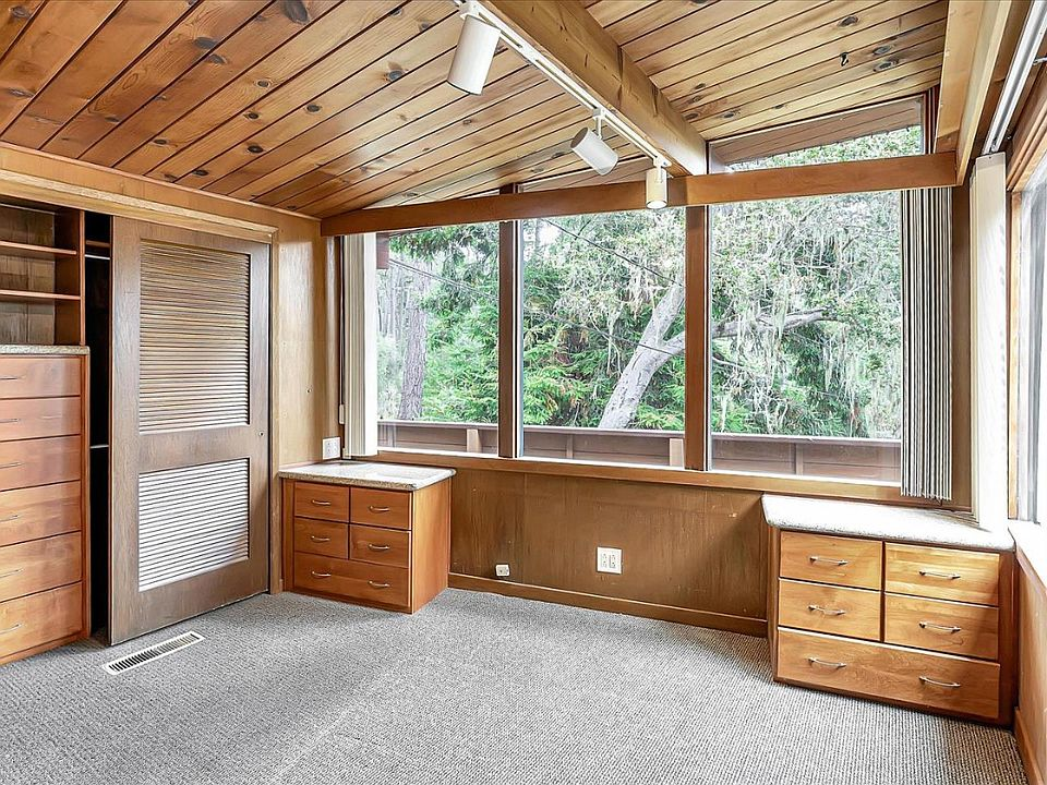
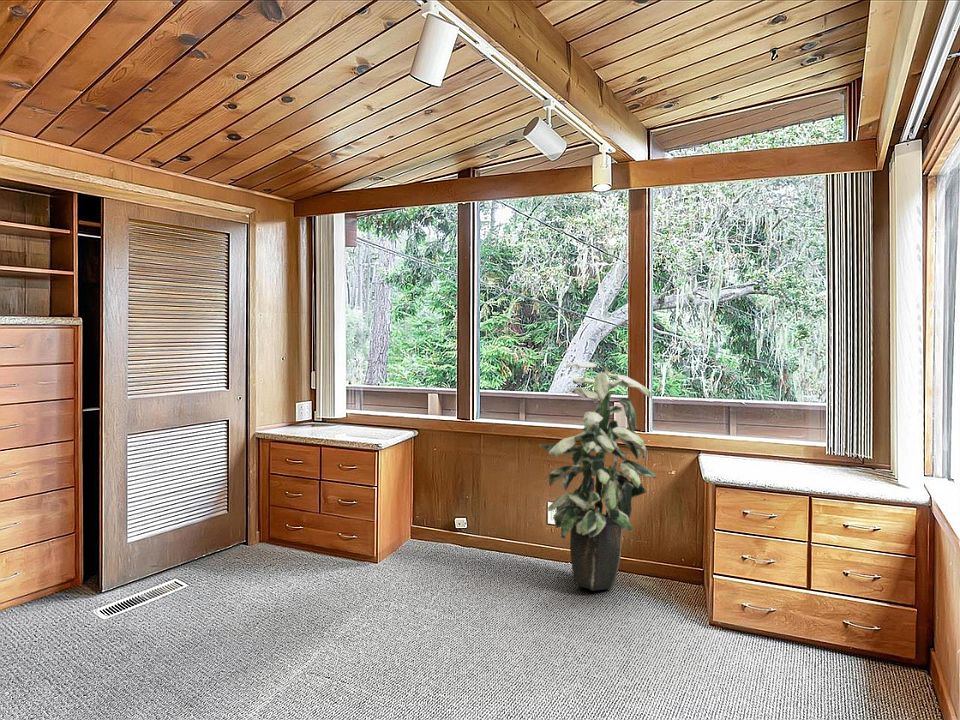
+ indoor plant (594, 472)
